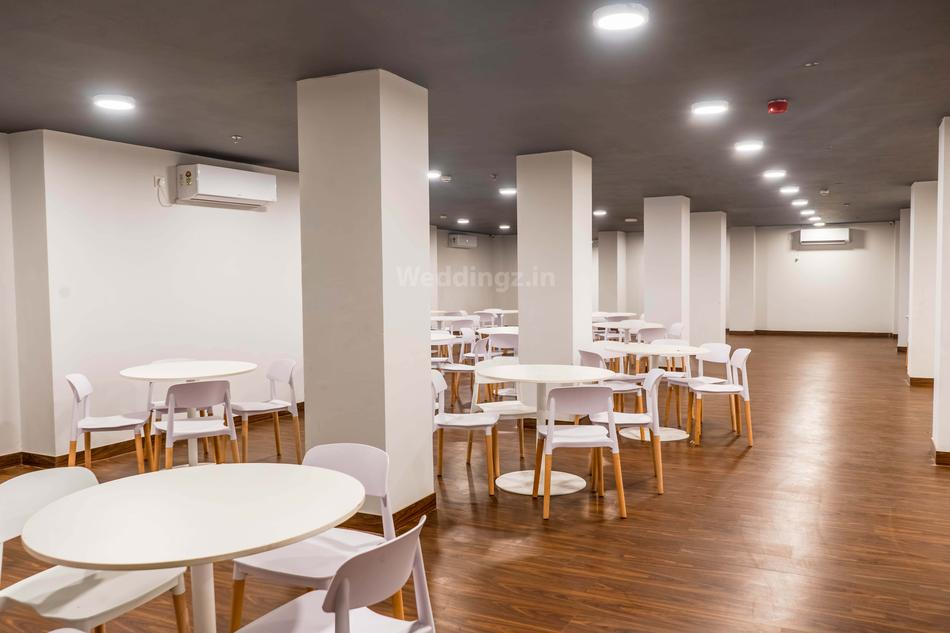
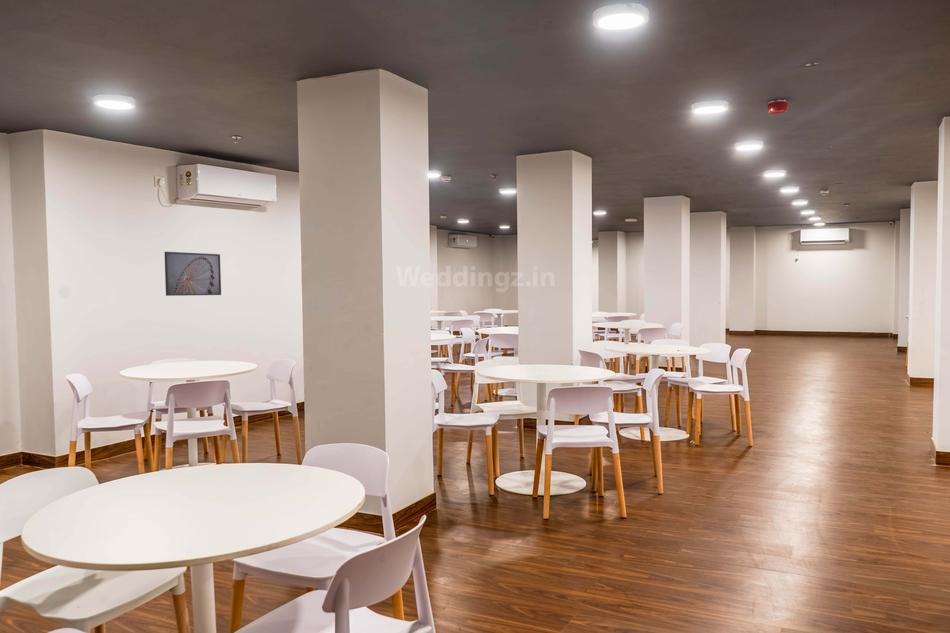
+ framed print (193, 274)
